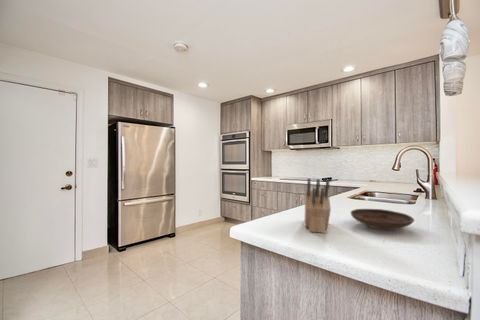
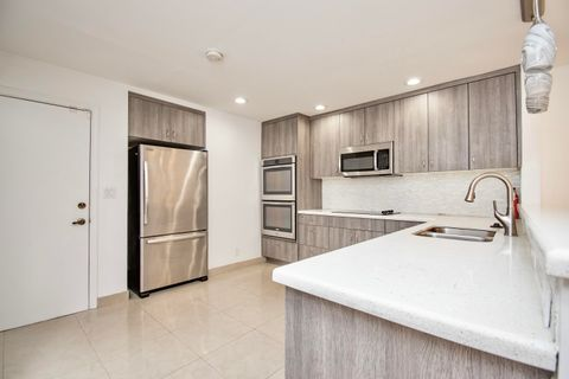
- knife block (316, 202)
- bowl (380, 220)
